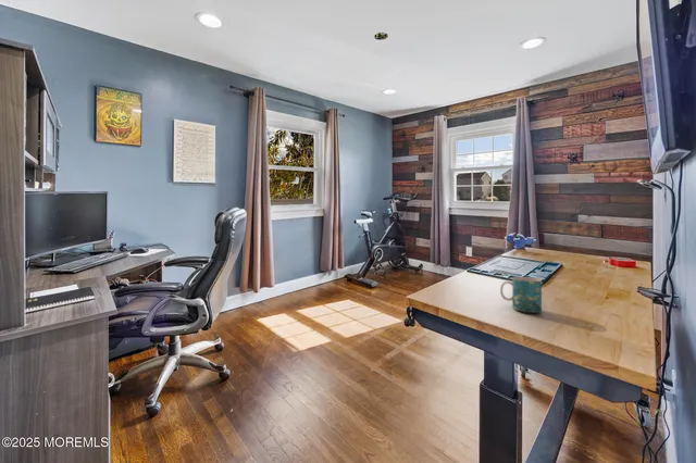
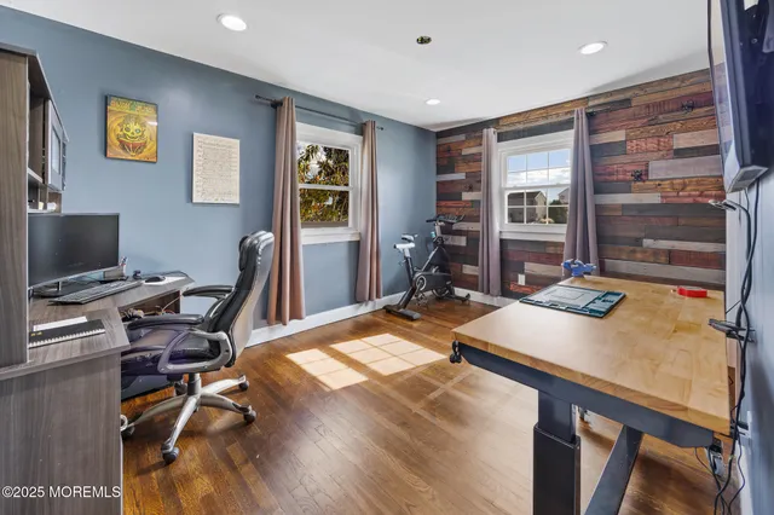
- mug (520, 293)
